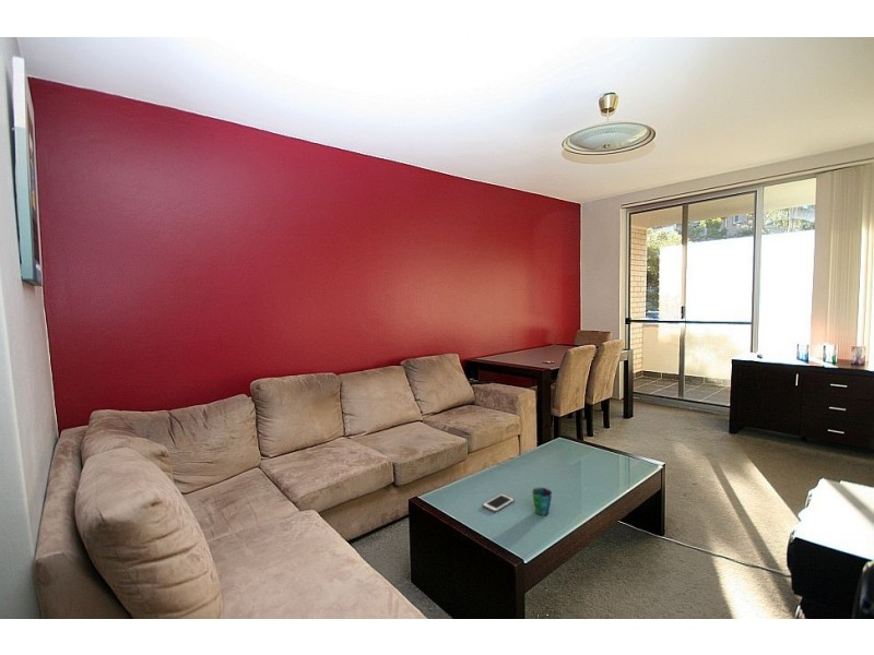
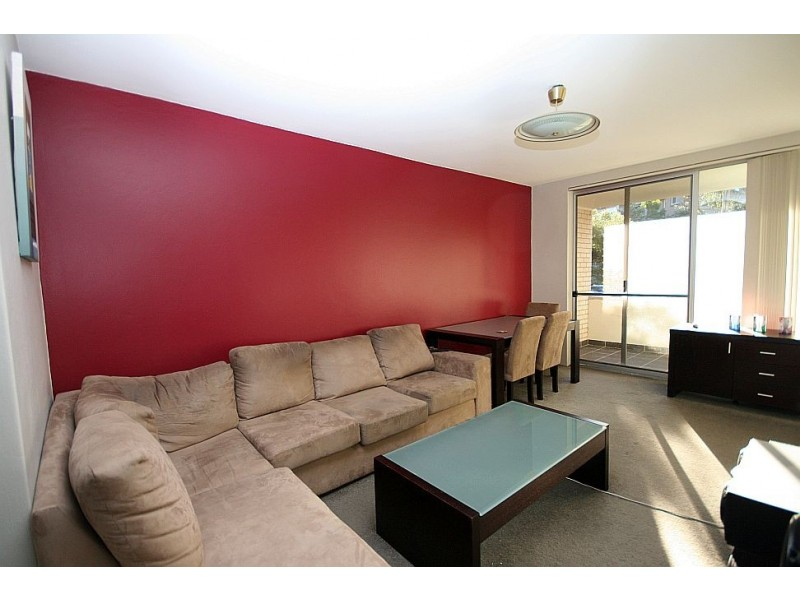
- cell phone (498, 502)
- cup (543, 501)
